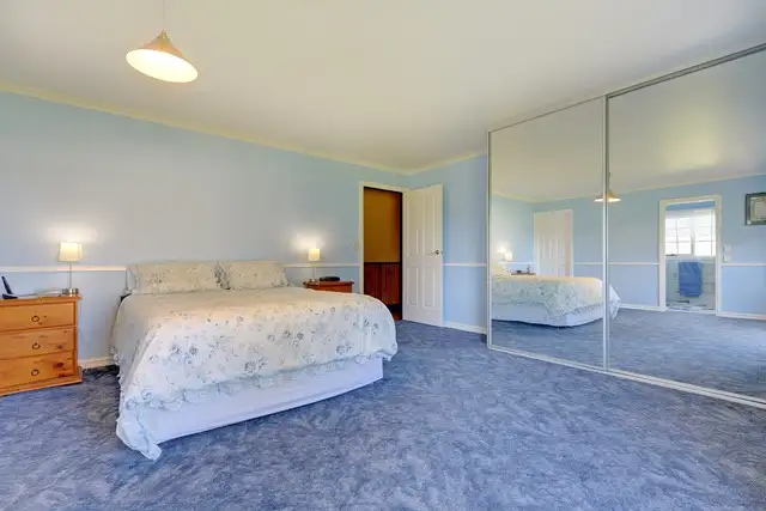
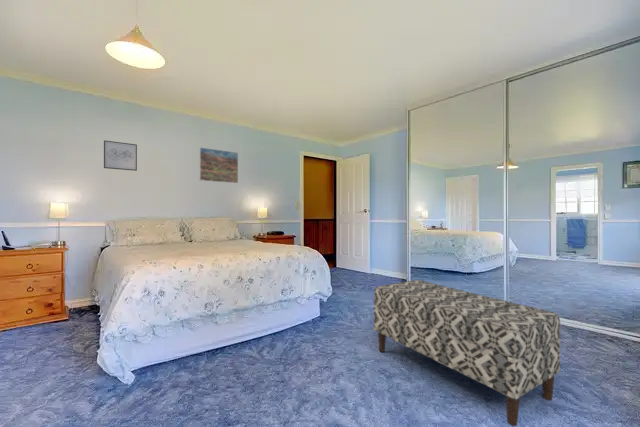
+ wall art (120, 156)
+ bench (452, 334)
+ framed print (219, 166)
